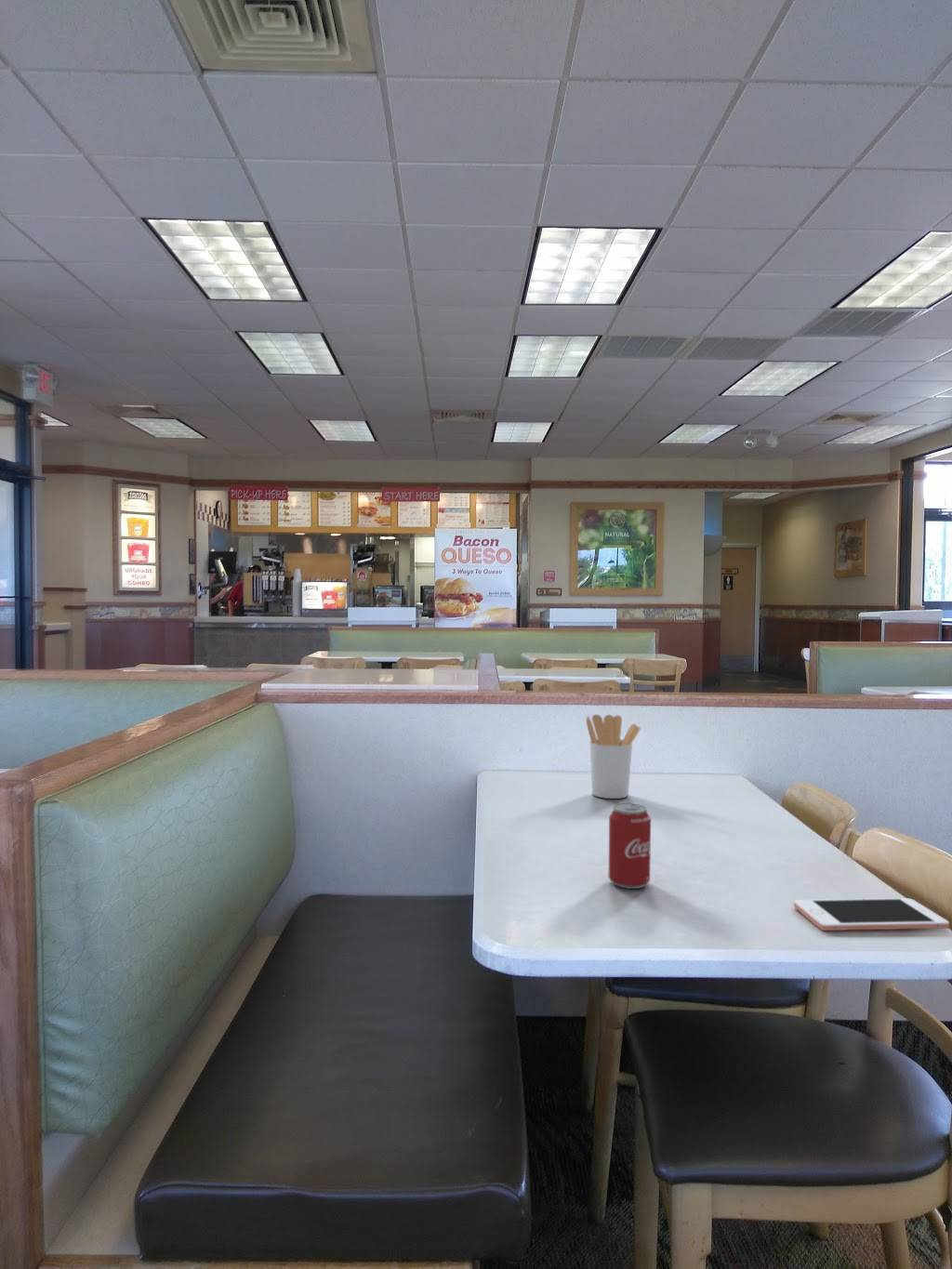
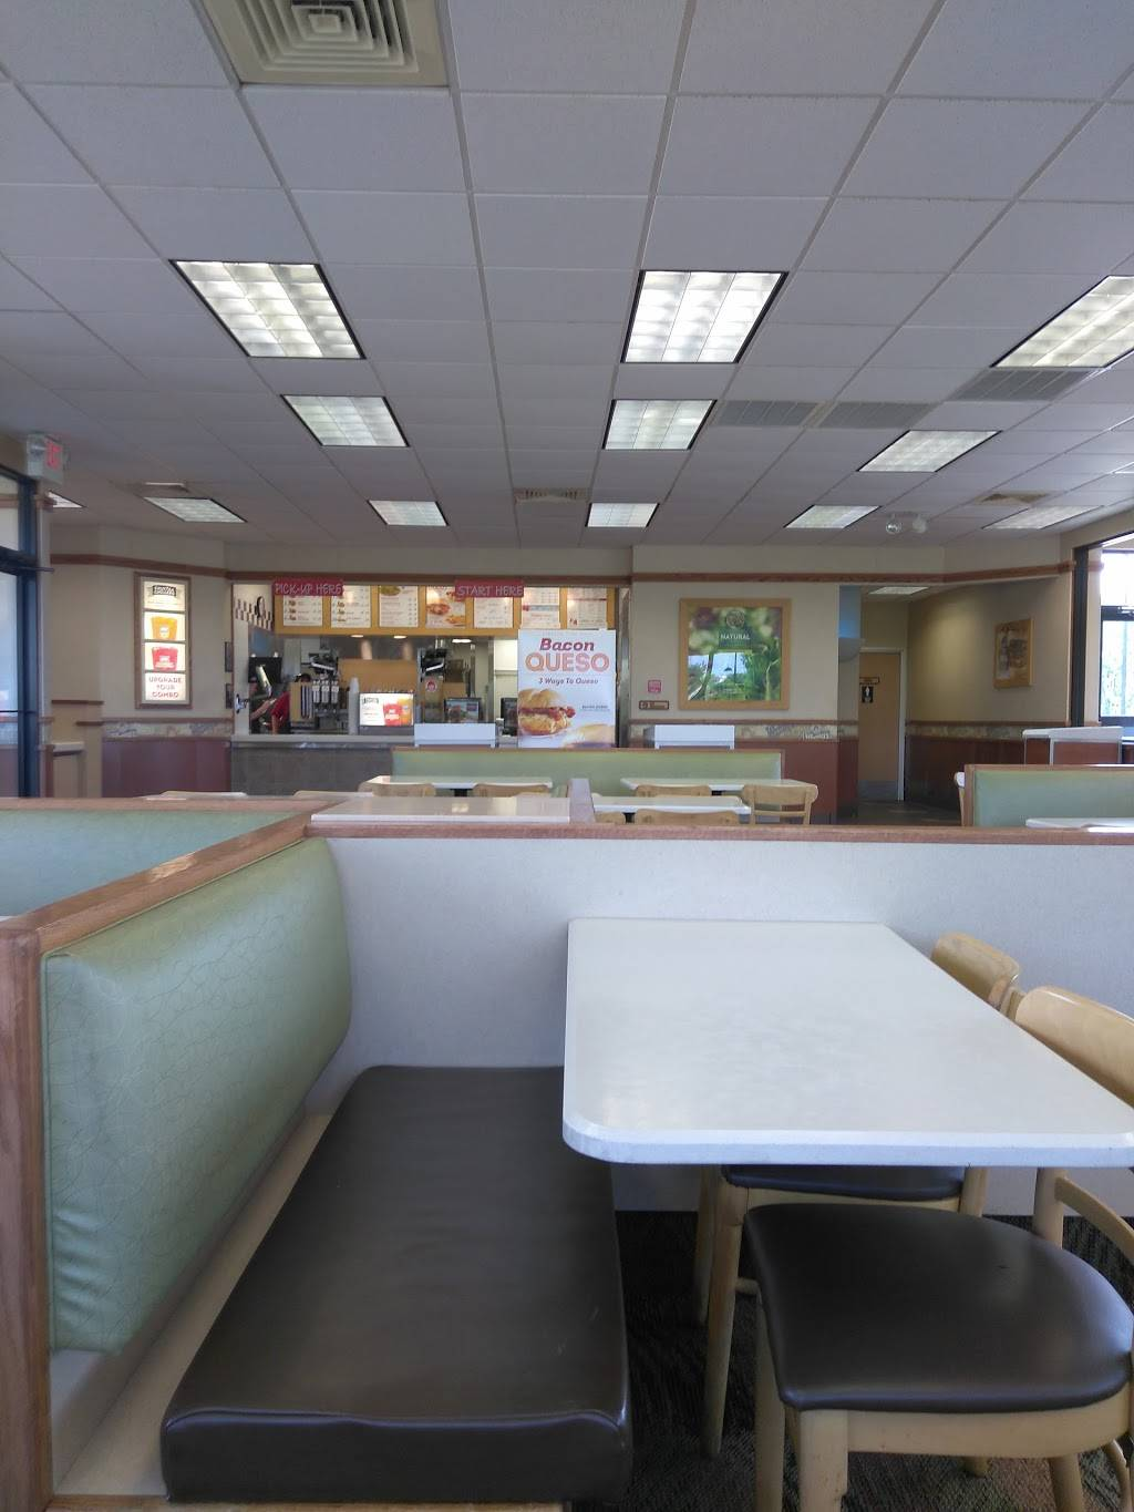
- cell phone (868, 914)
- utensil holder (609, 753)
- beverage can (629, 844)
